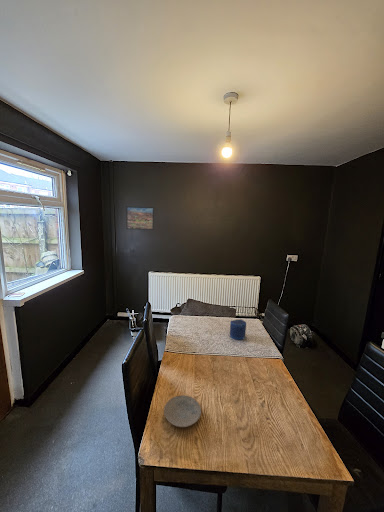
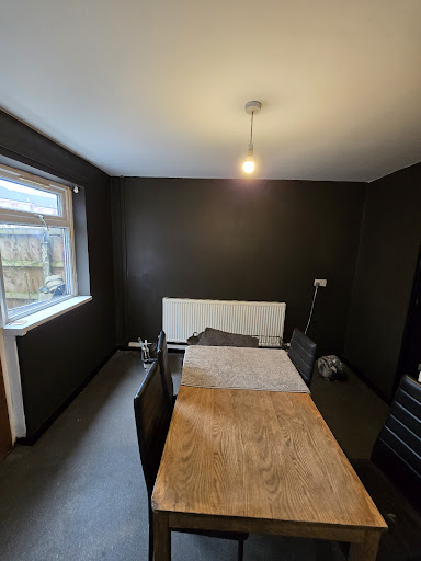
- candle (237, 329)
- plate (182, 412)
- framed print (140, 218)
